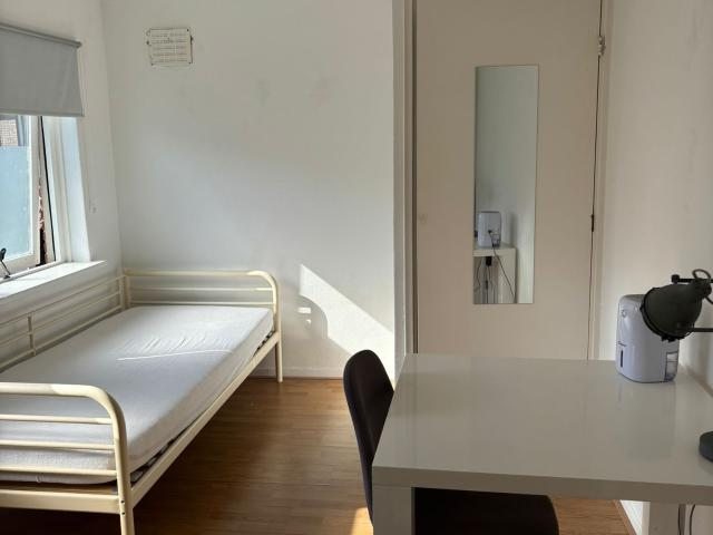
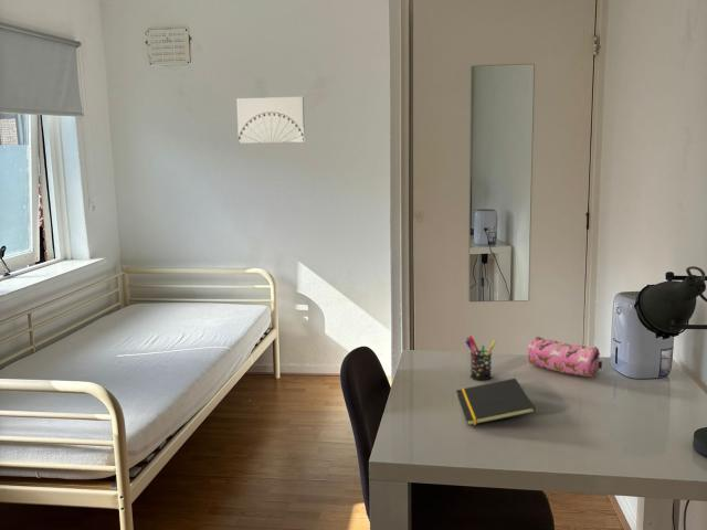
+ pencil case (562, 356)
+ pen holder (479, 357)
+ notepad (493, 400)
+ wall art (271, 119)
